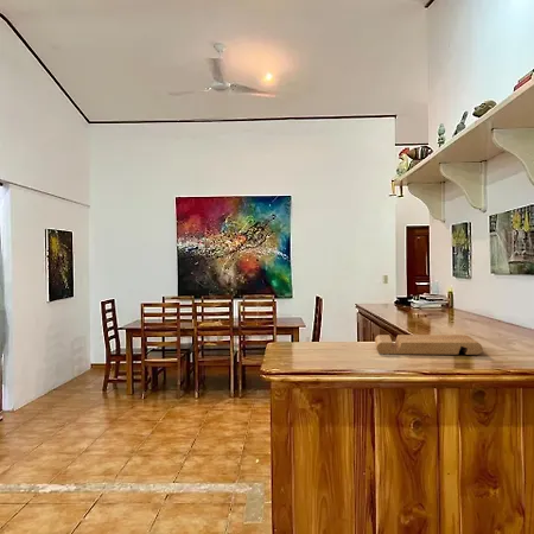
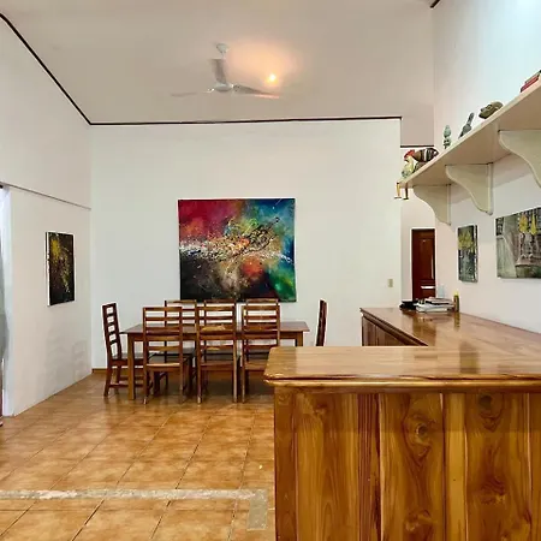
- cutting board (425, 344)
